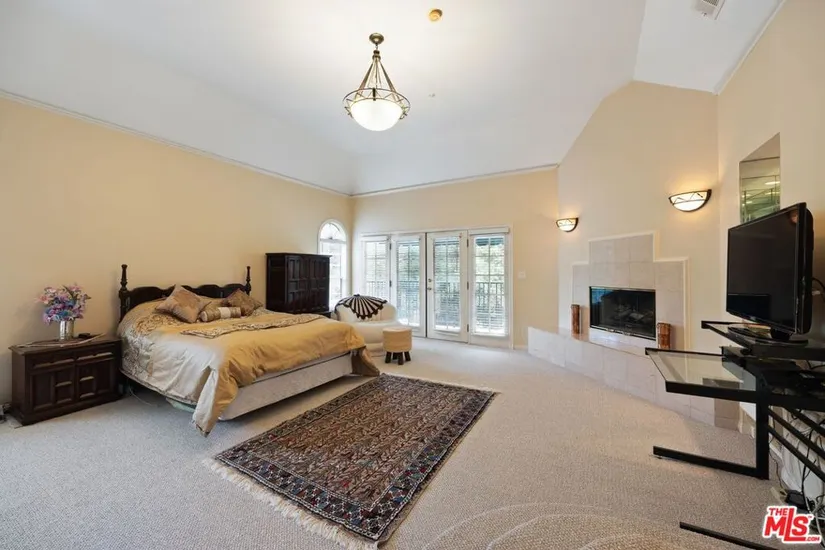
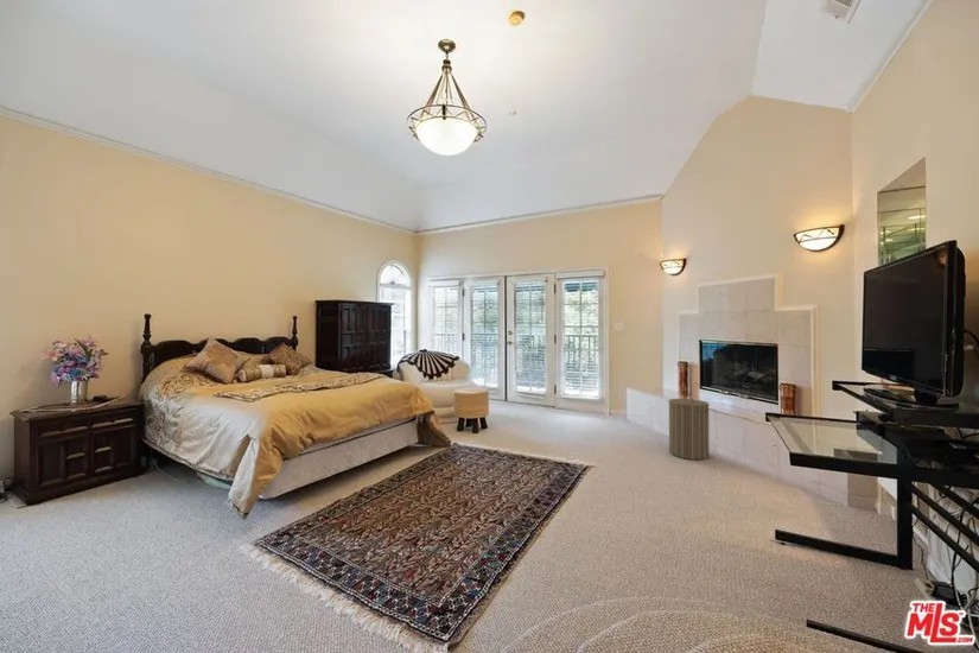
+ laundry hamper (688, 423)
